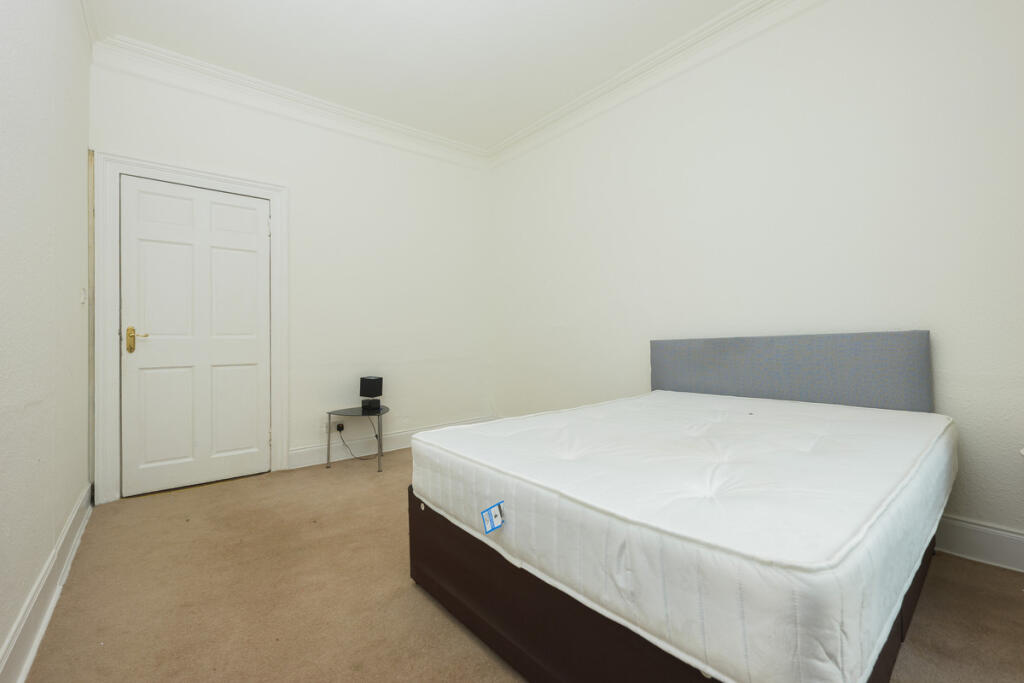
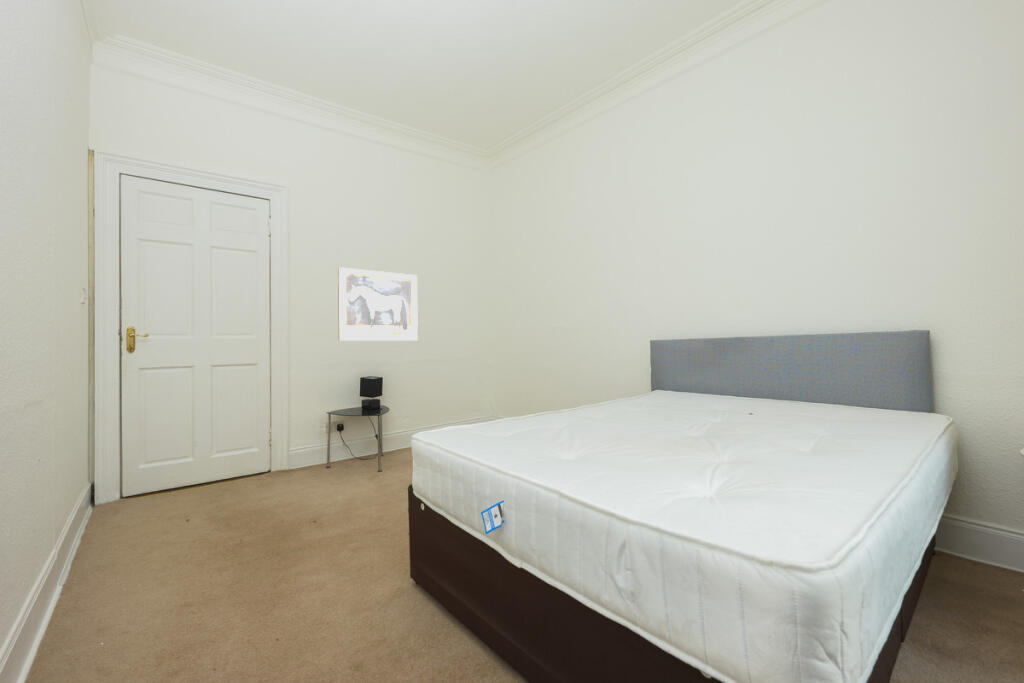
+ wall art (380, 305)
